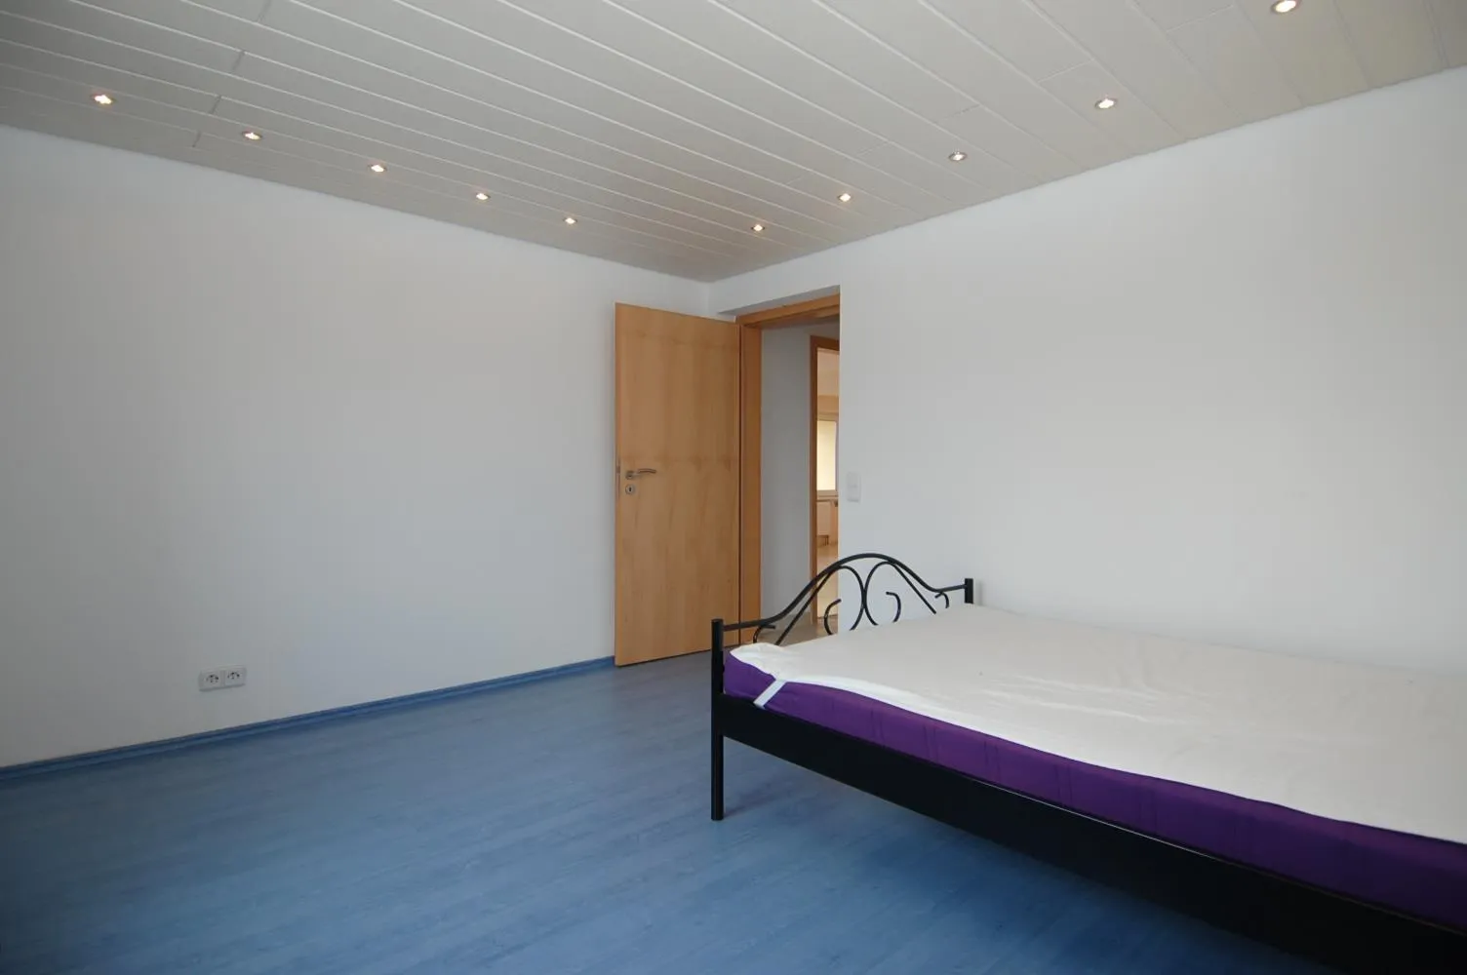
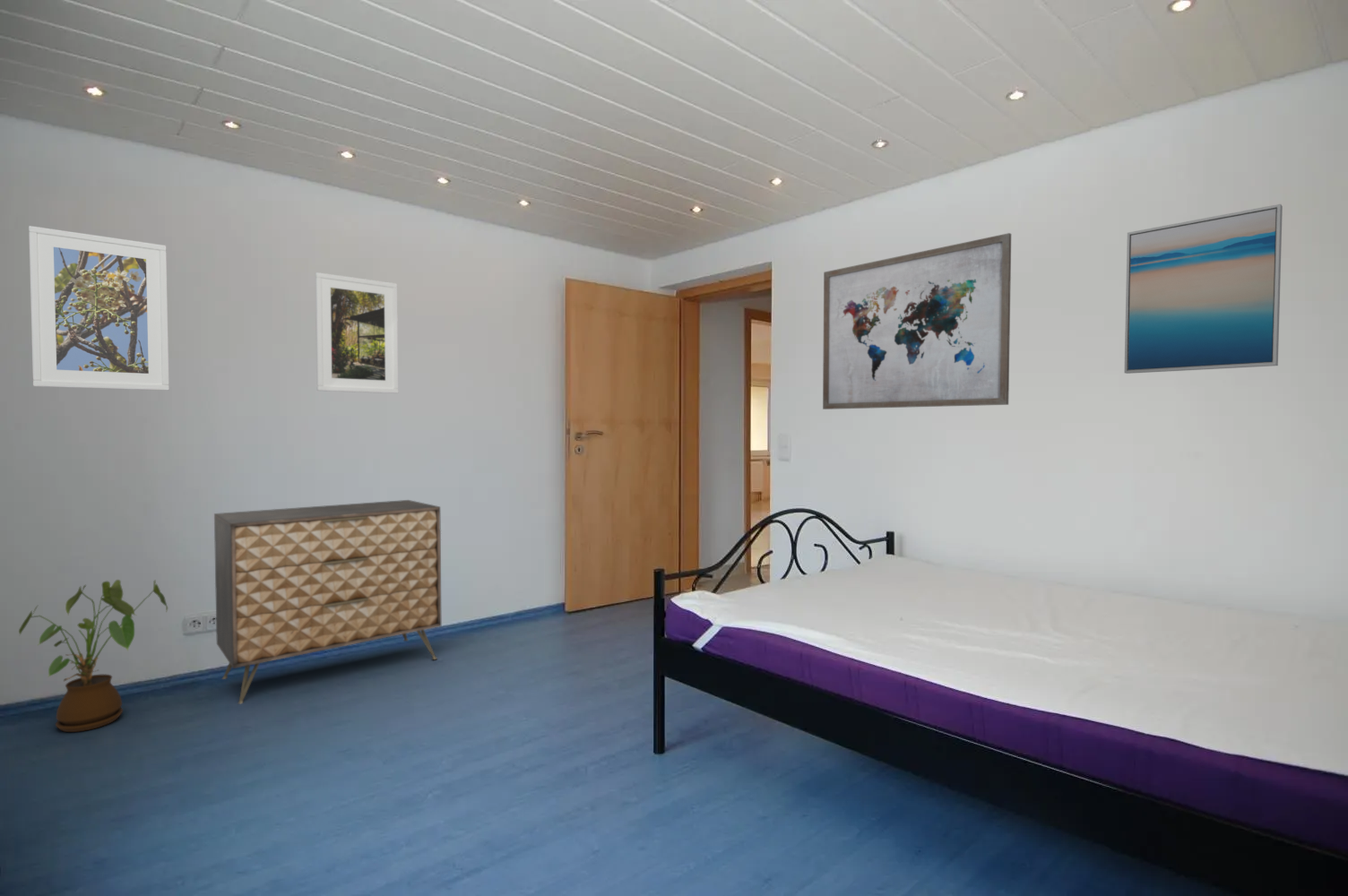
+ house plant (99, 654)
+ dresser (333, 590)
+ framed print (358, 335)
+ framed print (102, 313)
+ wall art (906, 331)
+ wall art (1197, 295)
